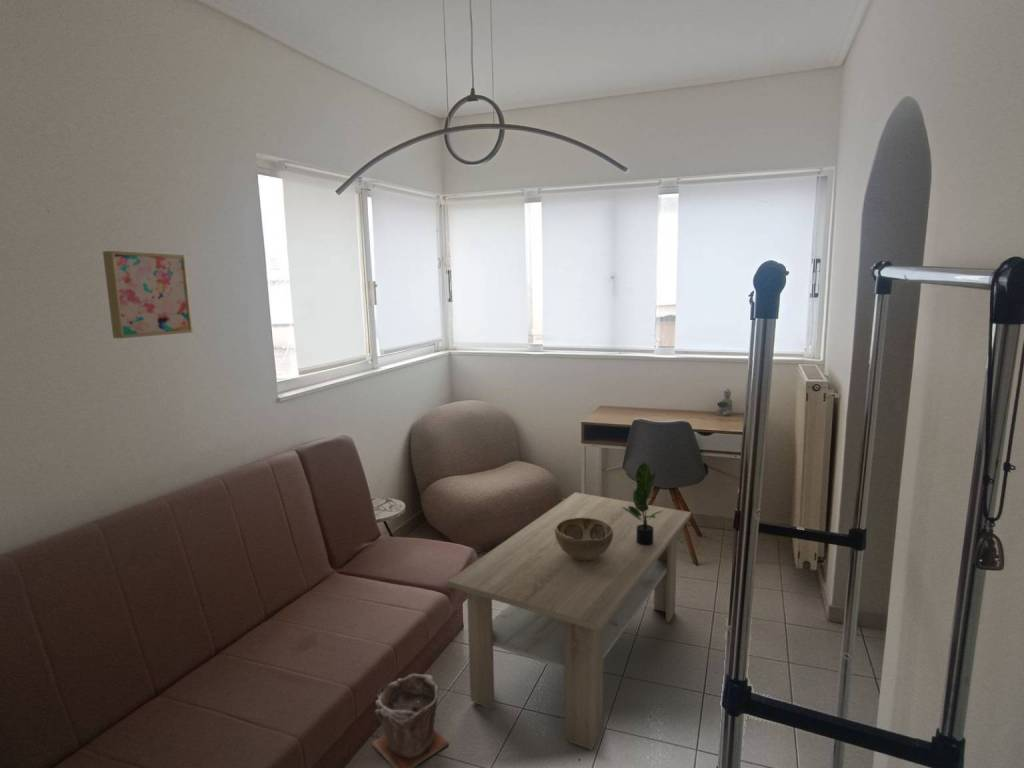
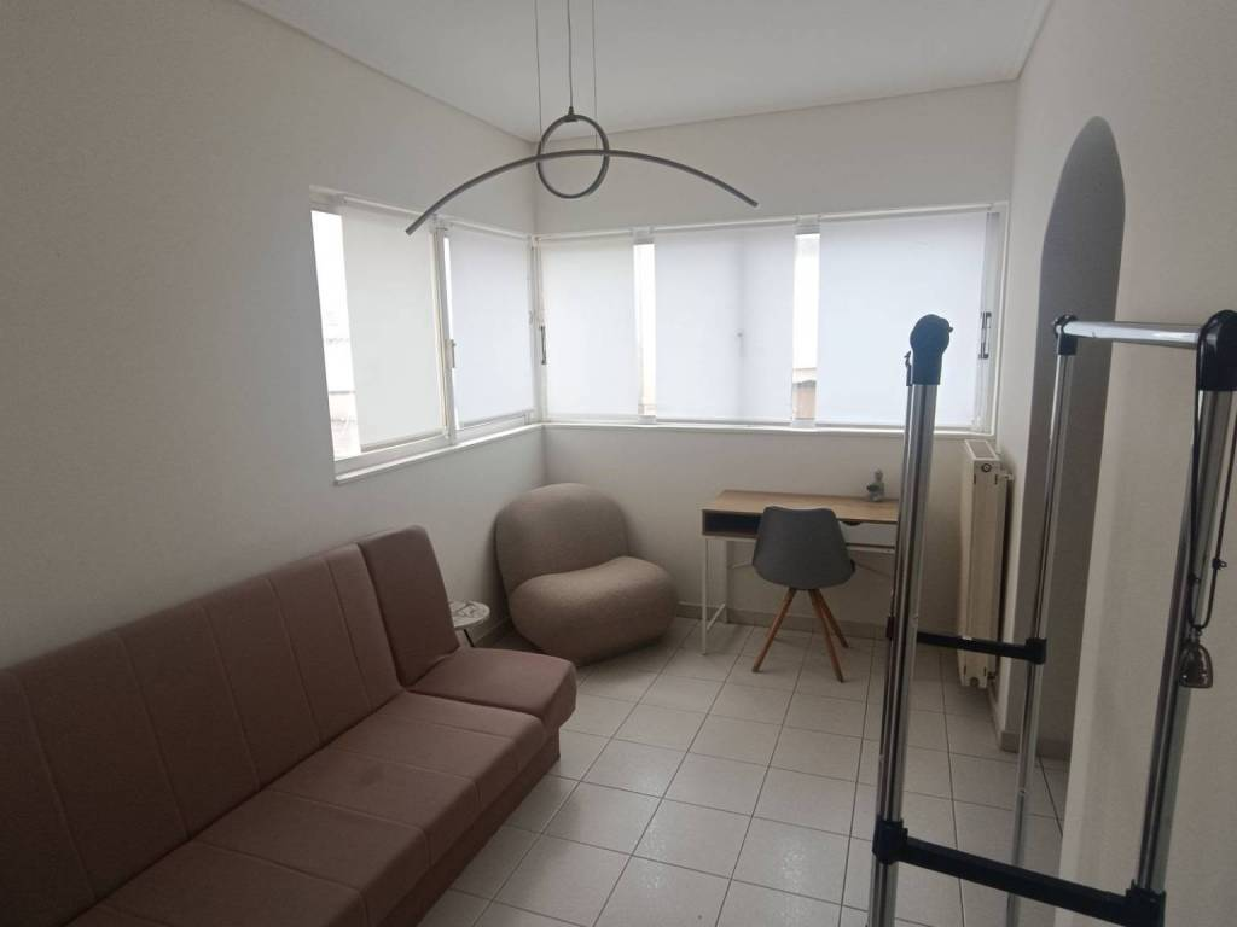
- plant pot (408, 717)
- potted plant (642, 502)
- wall art (150, 294)
- coffee table (584, 598)
- decorative bowl (583, 541)
